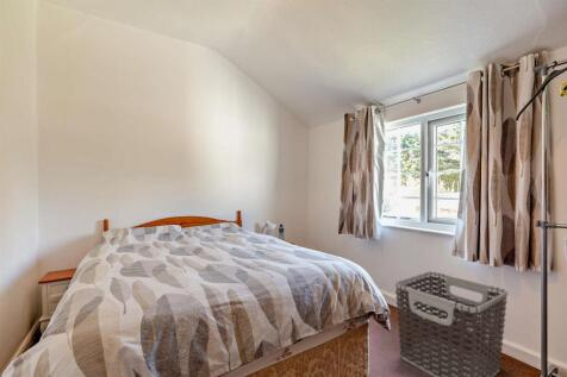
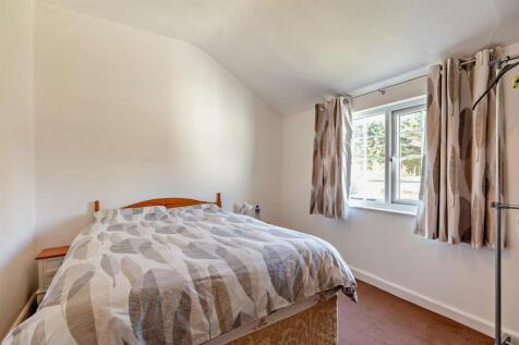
- clothes hamper (448, 323)
